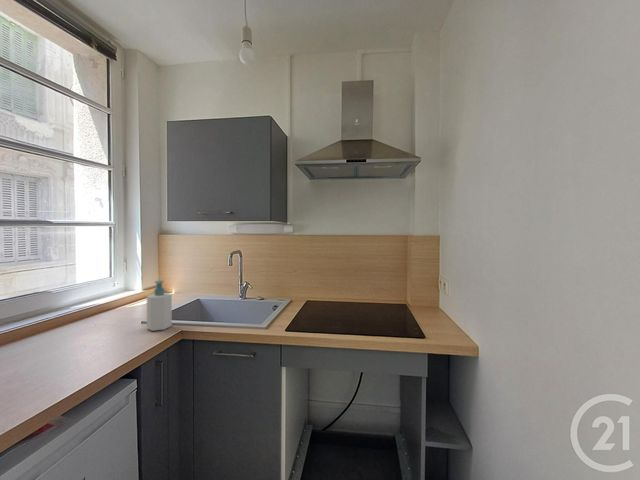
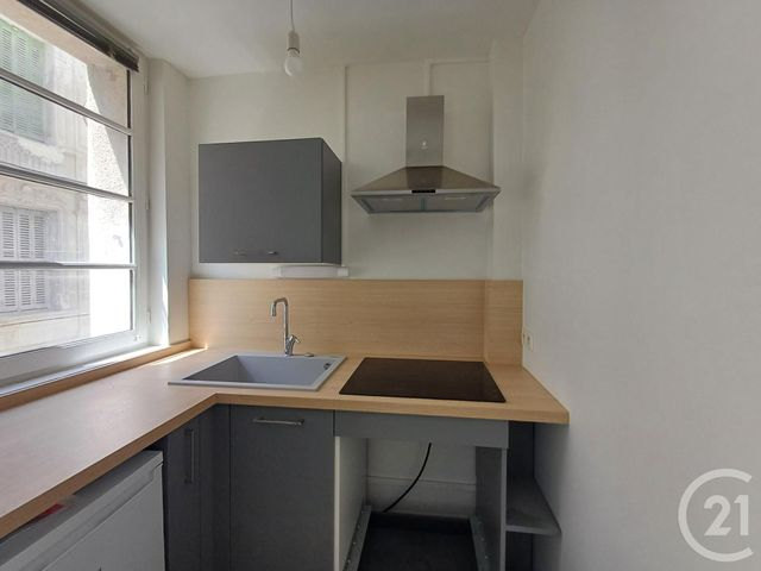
- soap bottle (159, 304)
